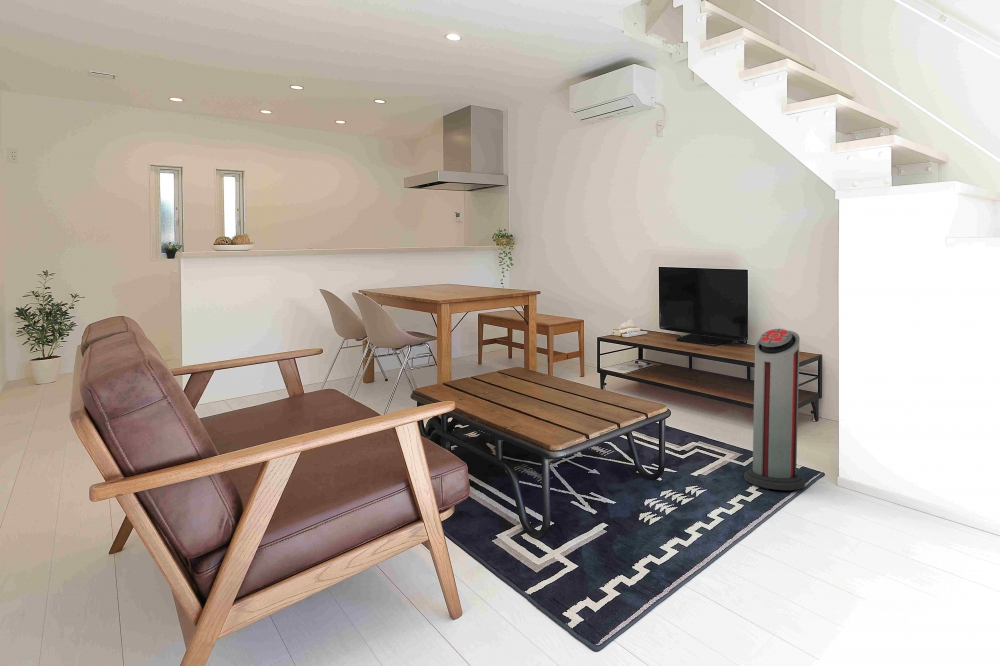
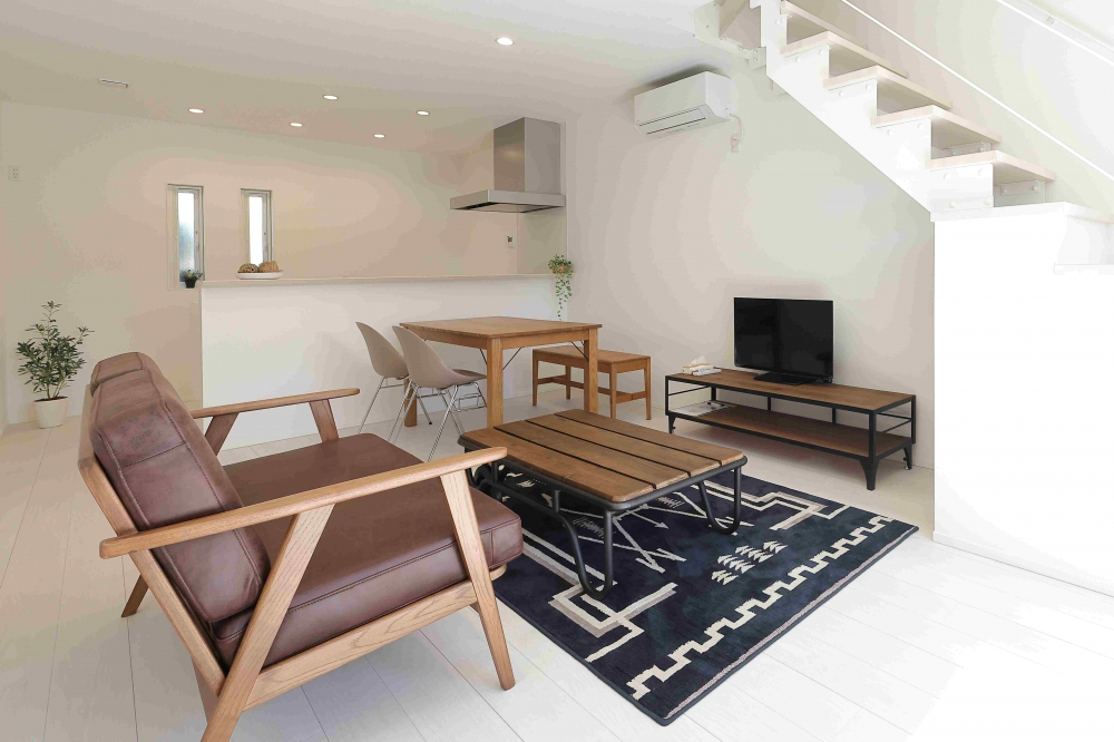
- air purifier (775, 405)
